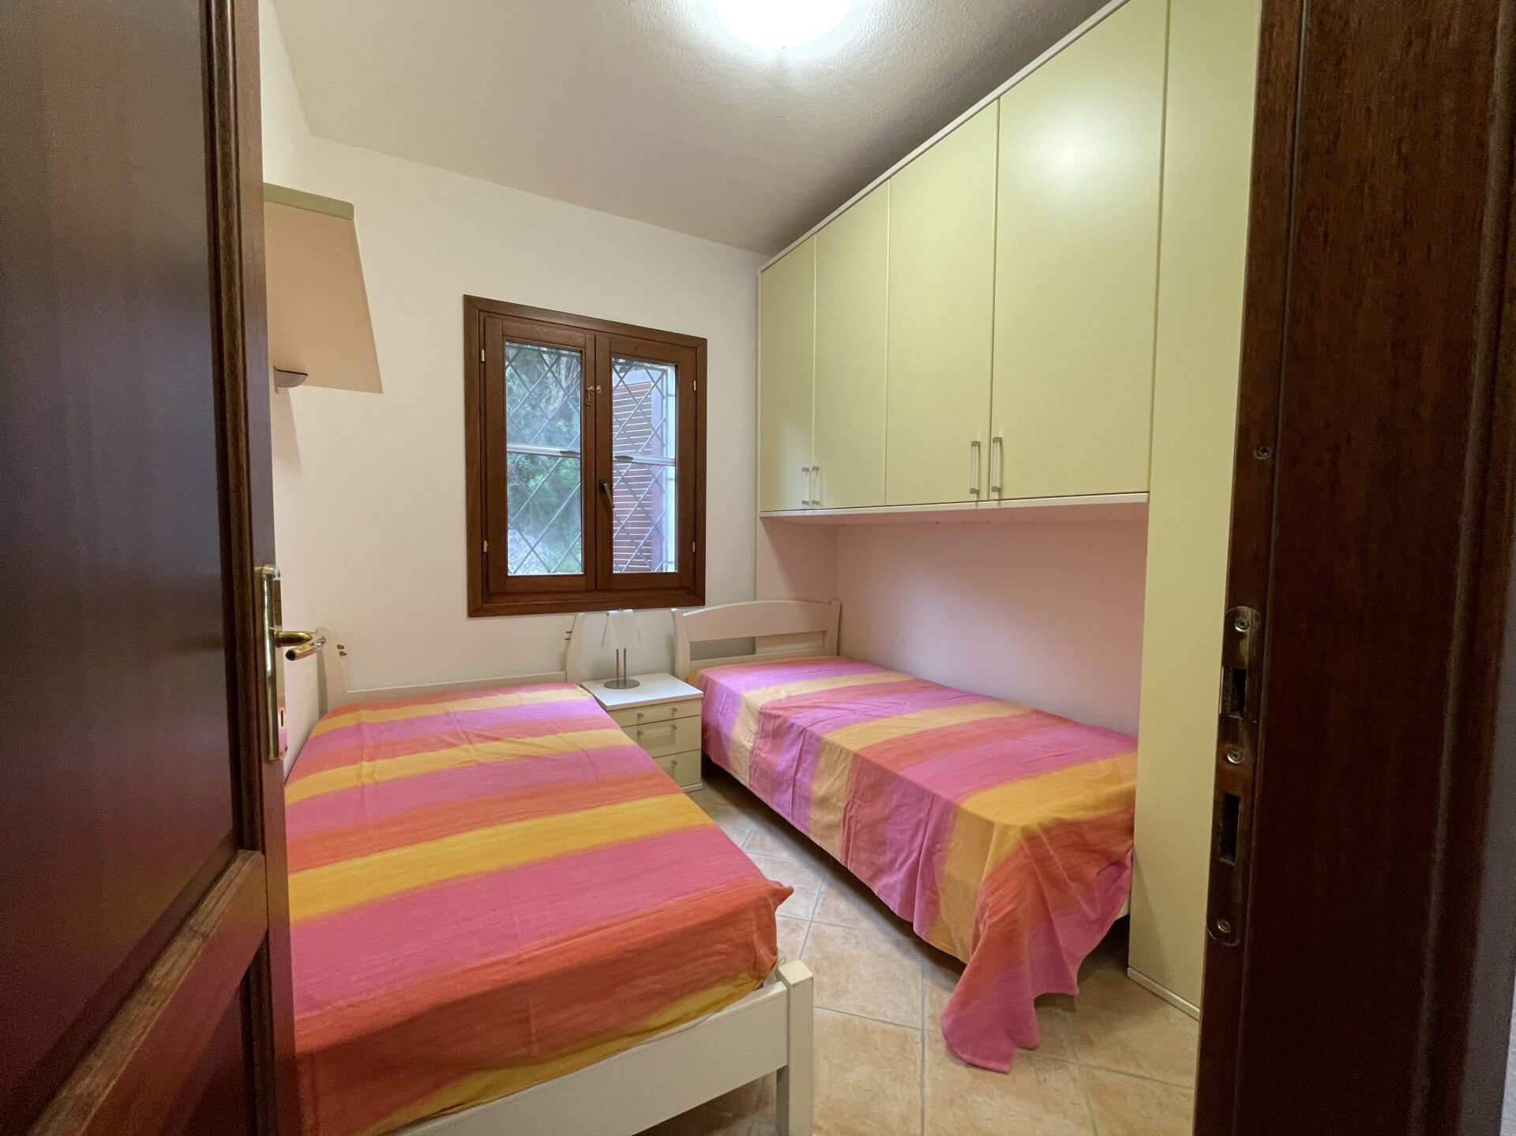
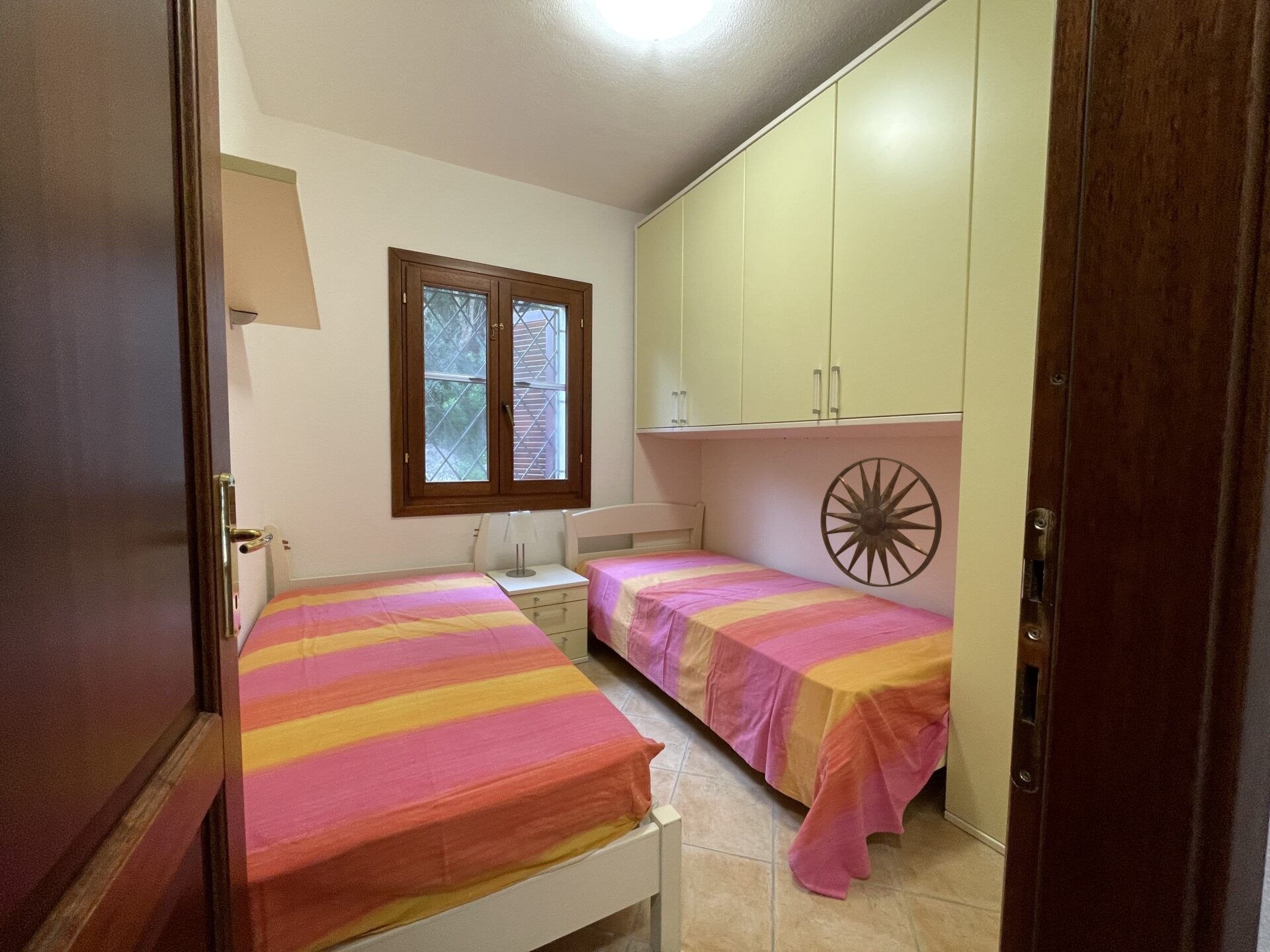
+ wall art (874, 521)
